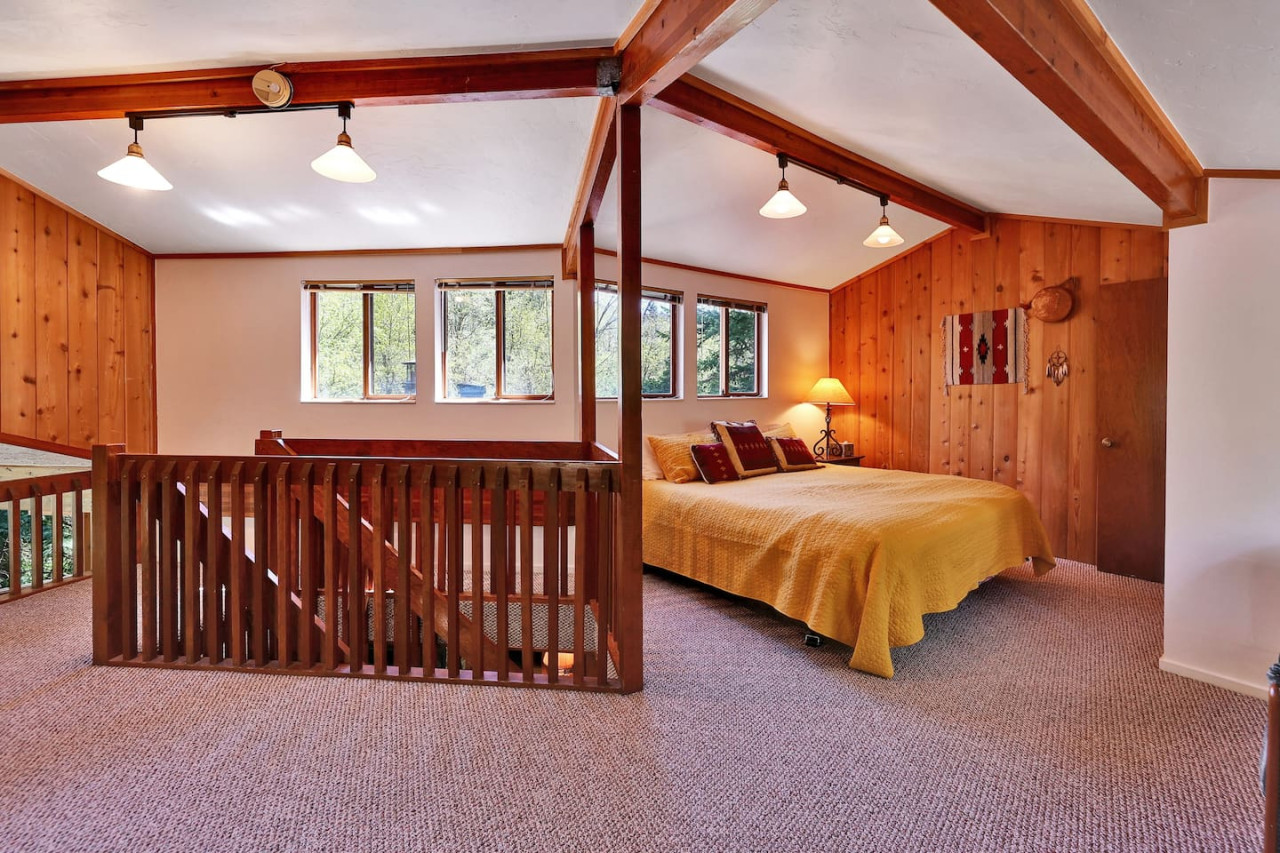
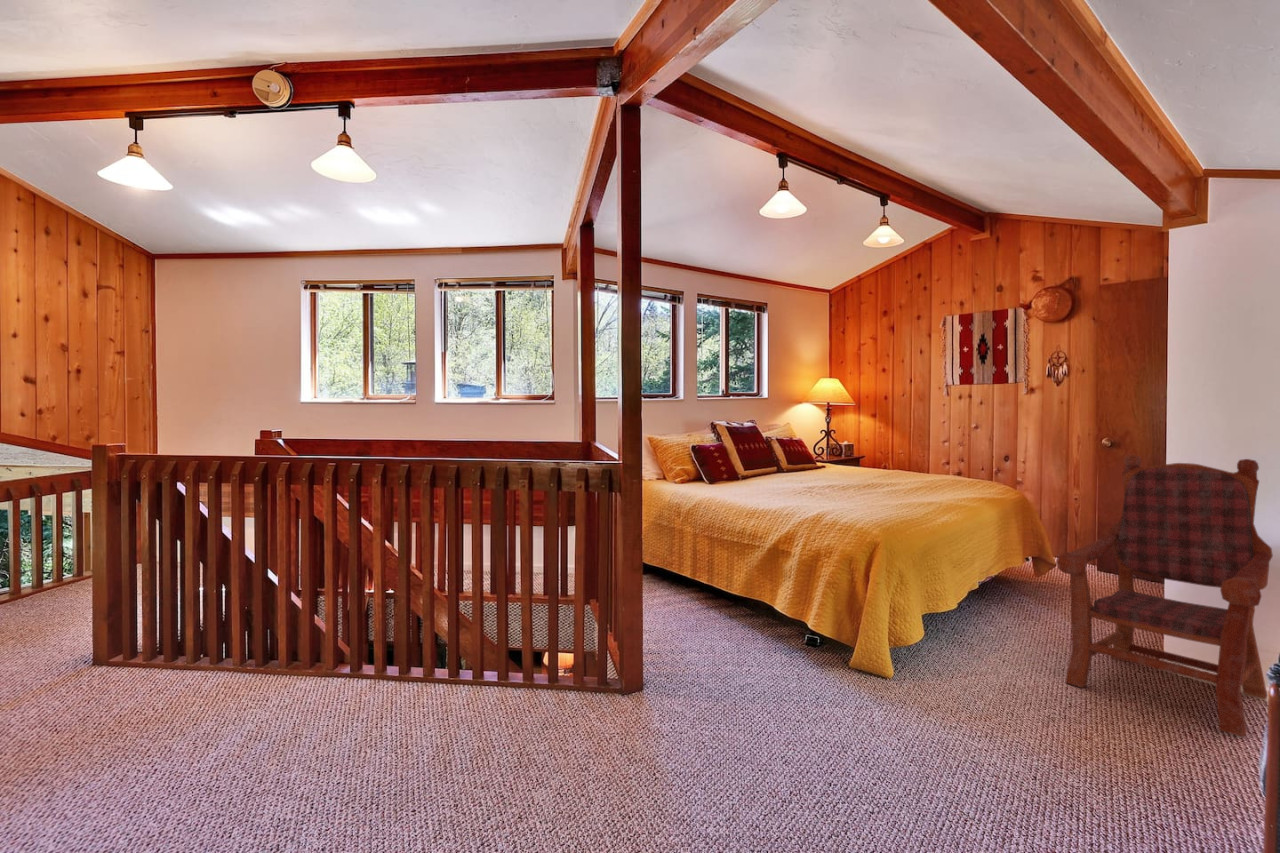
+ armchair (1167, 574)
